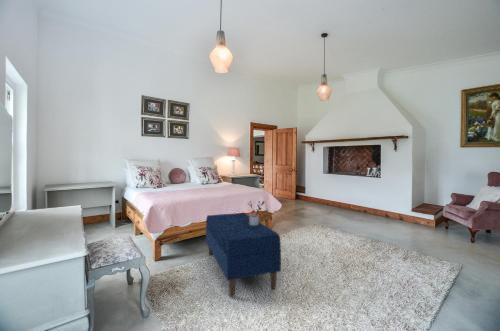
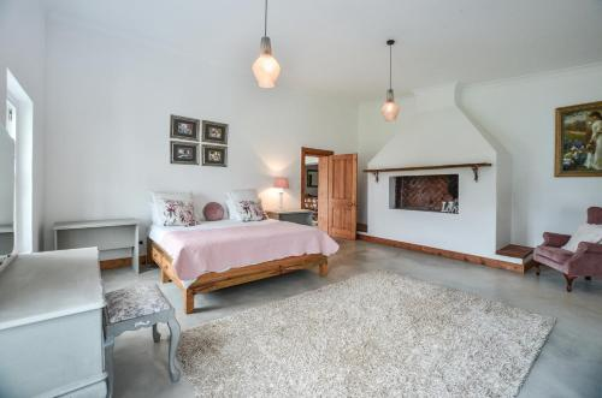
- bench (237, 246)
- potted plant (256, 214)
